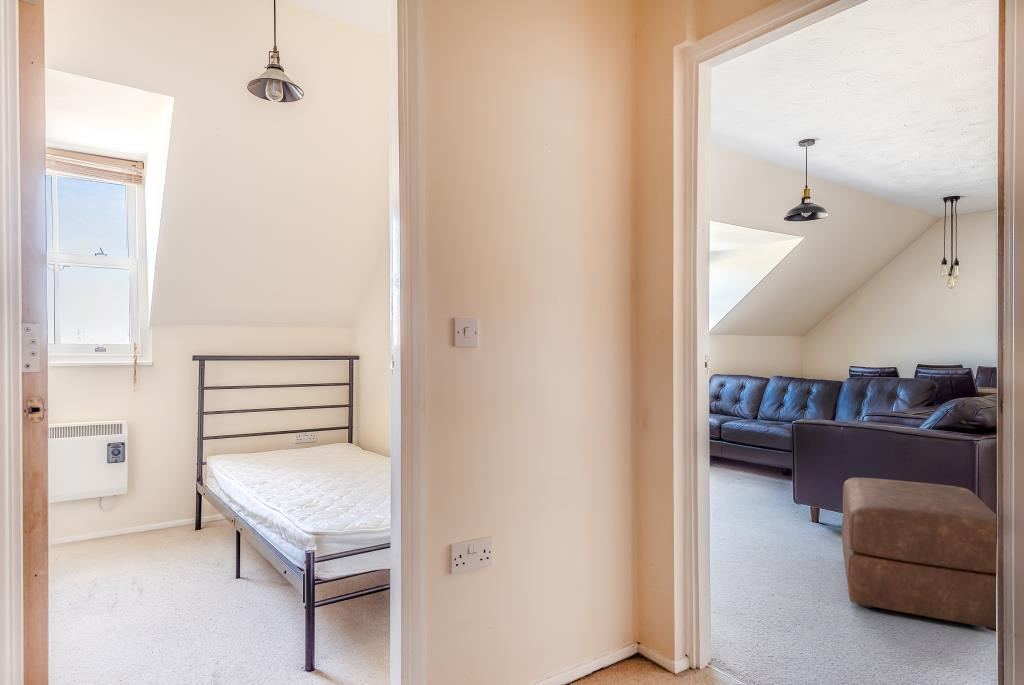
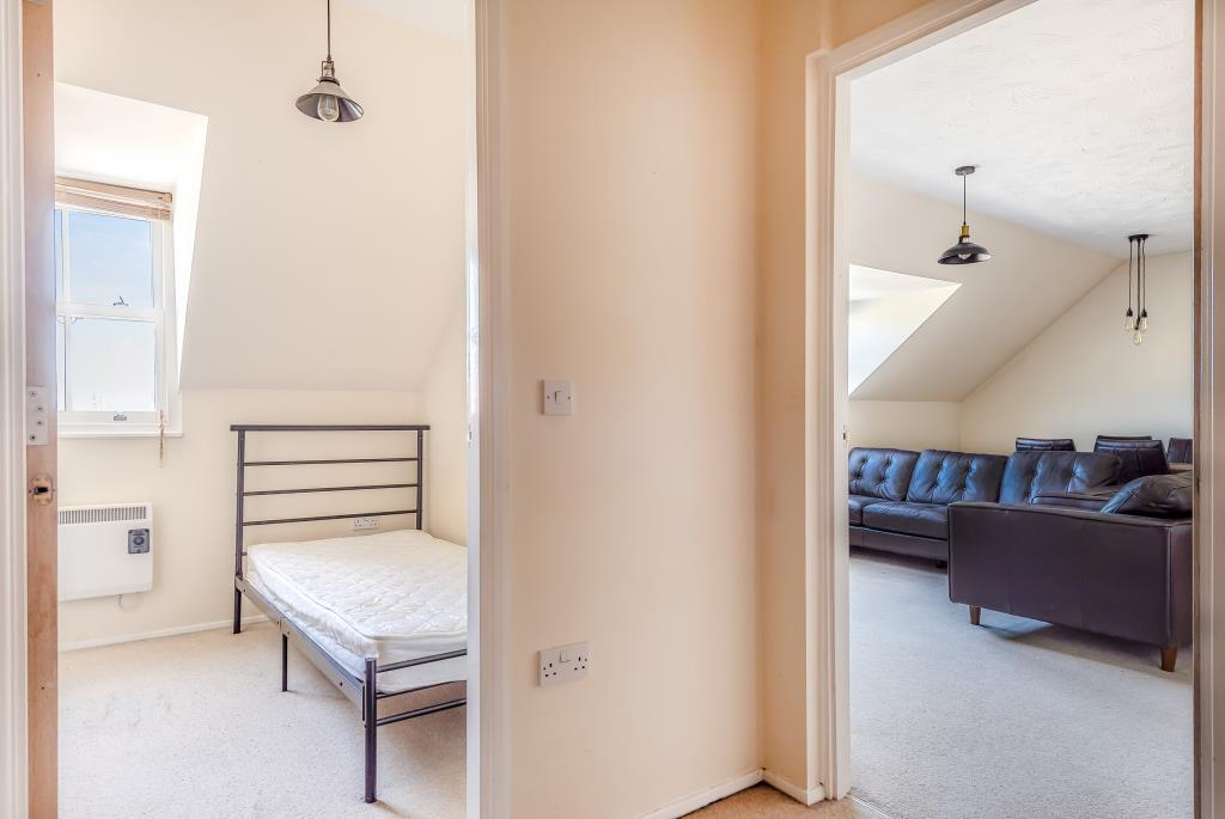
- ottoman (916, 542)
